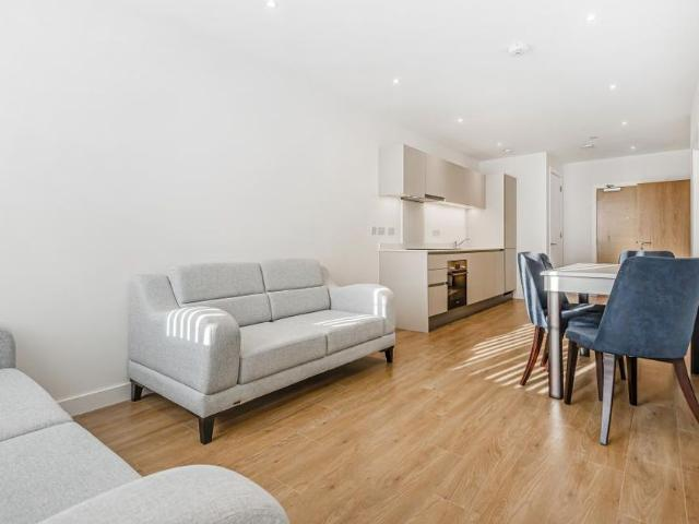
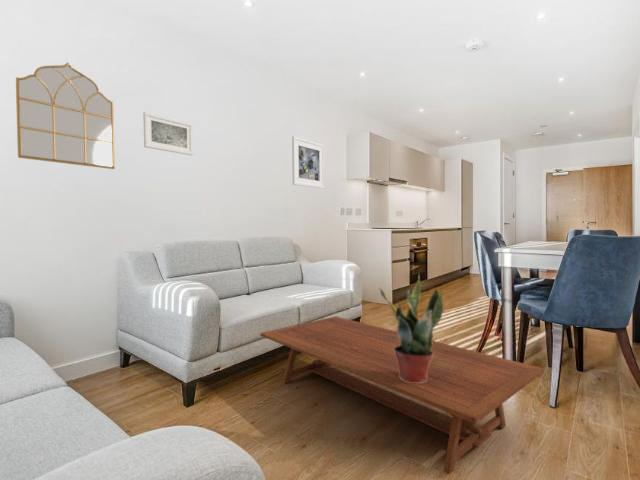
+ coffee table (379, 374)
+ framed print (309, 163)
+ mirror (69, 113)
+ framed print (169, 134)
+ potted plant (406, 325)
